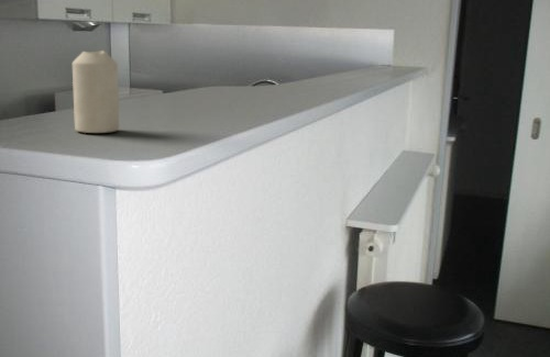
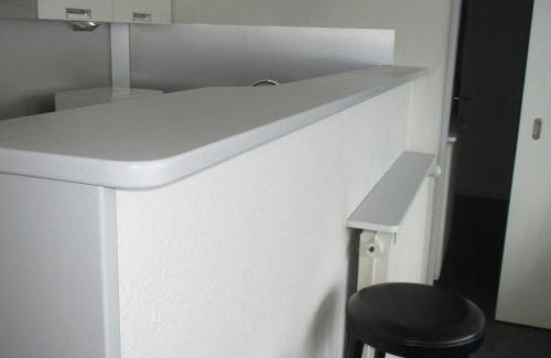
- candle (96, 90)
